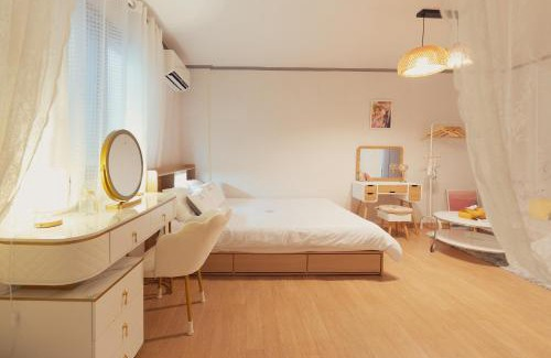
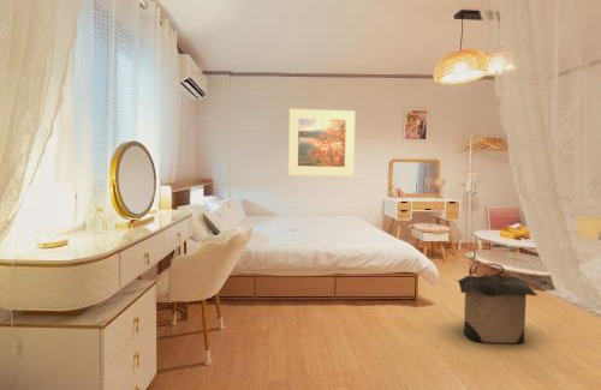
+ laundry hamper (494, 298)
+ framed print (321, 143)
